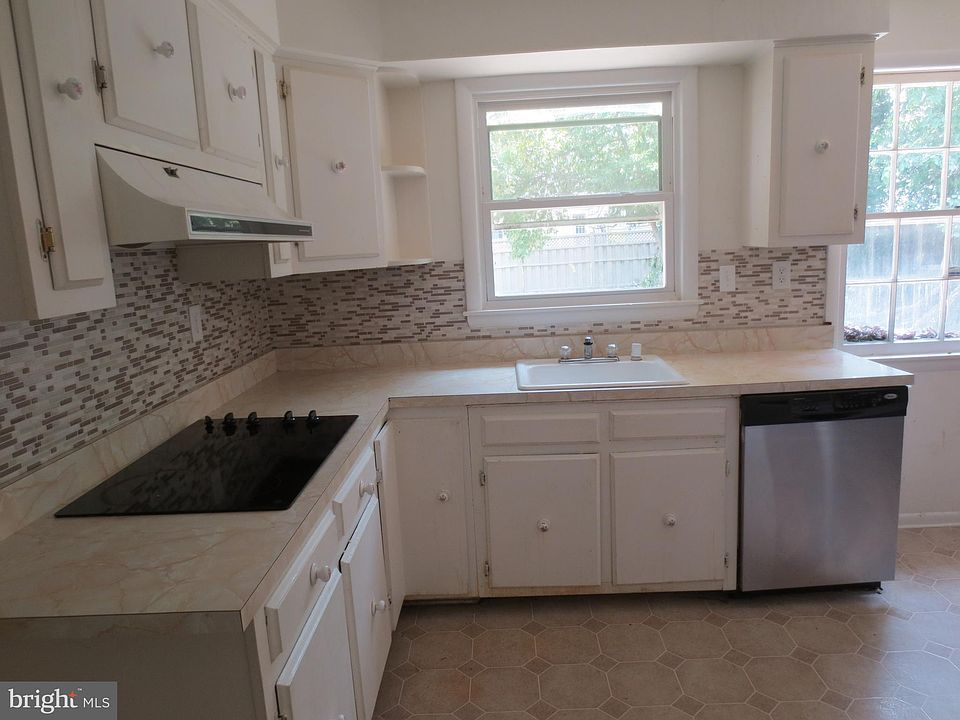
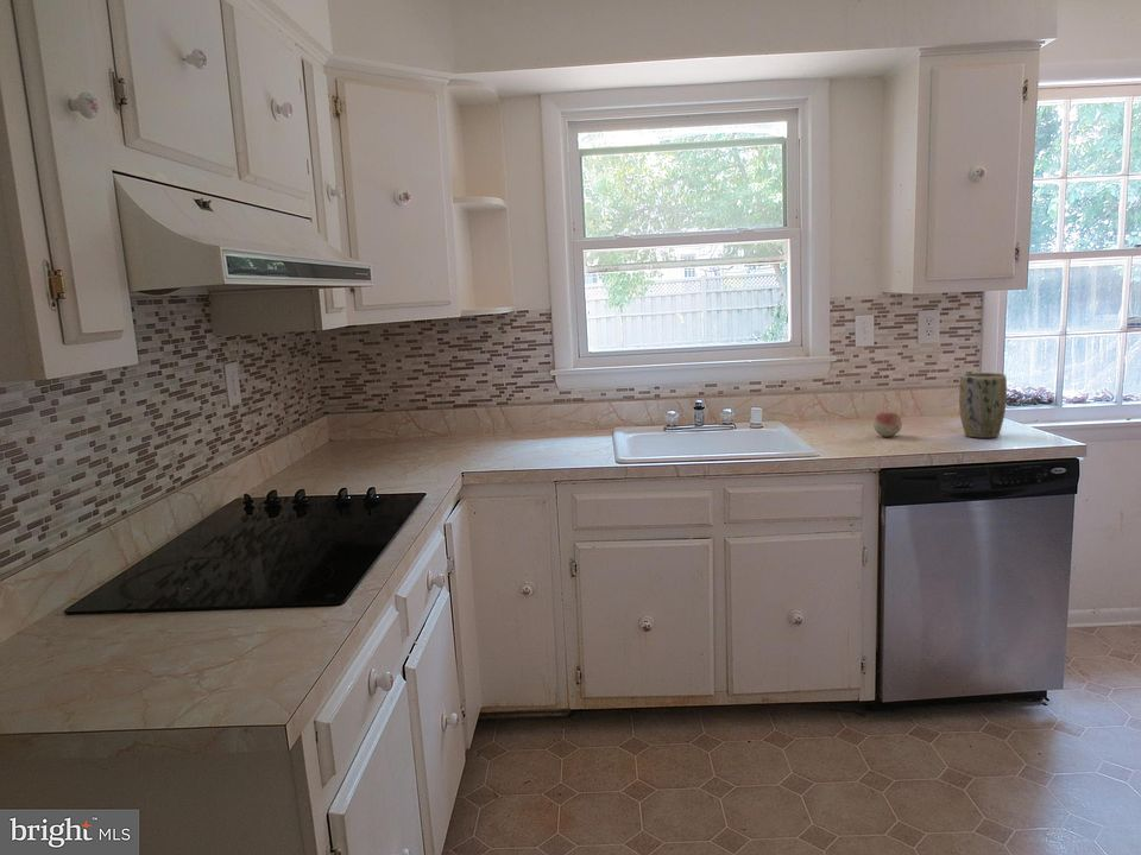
+ plant pot (982, 405)
+ fruit (887, 424)
